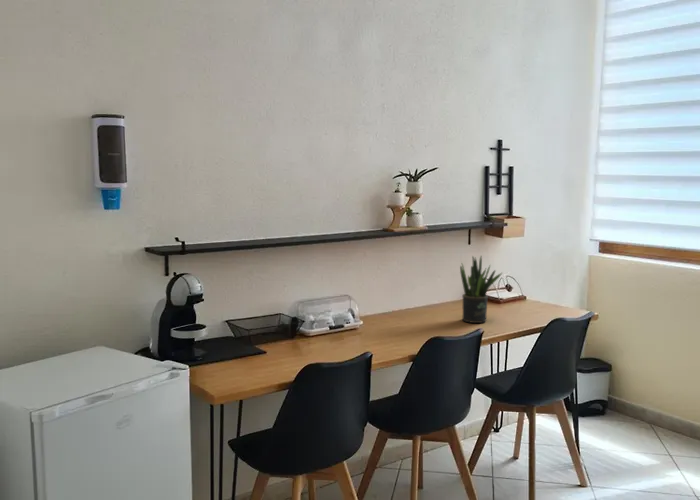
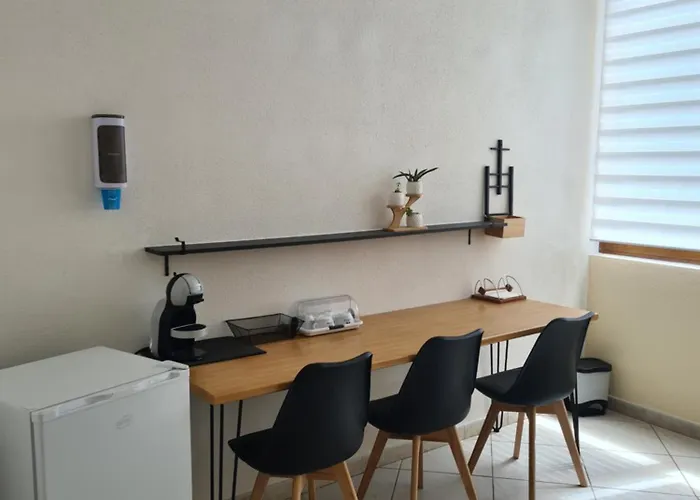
- potted plant (478, 289)
